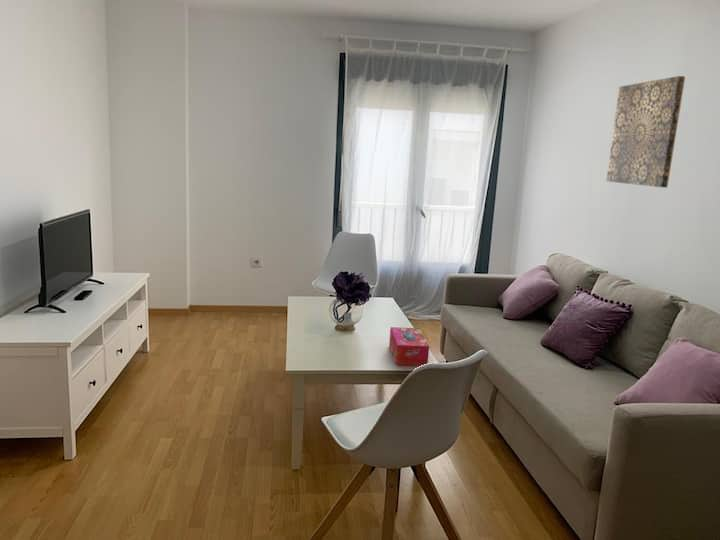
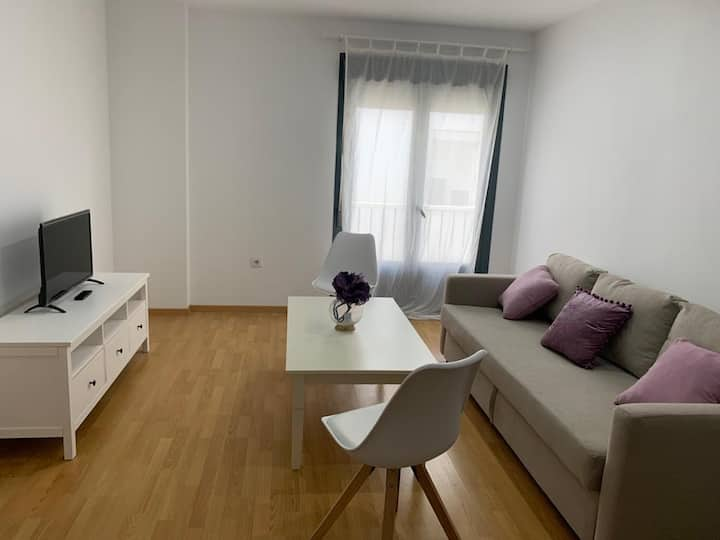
- wall art (641, 133)
- tissue box (408, 345)
